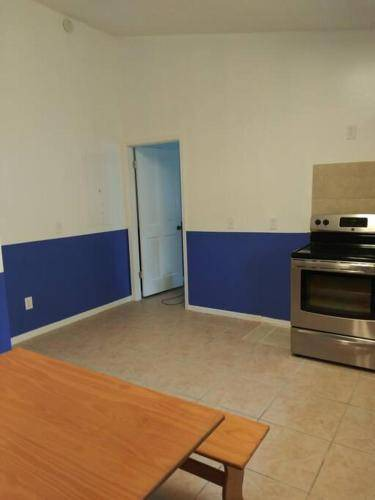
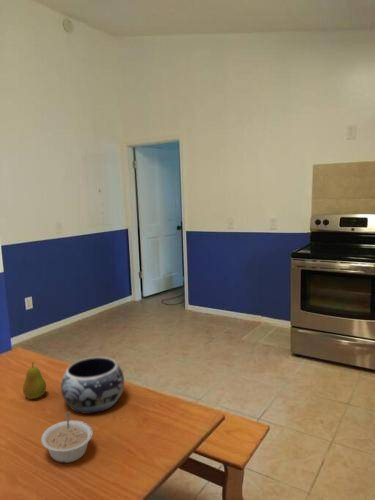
+ fruit (33, 379)
+ decorative bowl (93, 383)
+ legume (66, 440)
